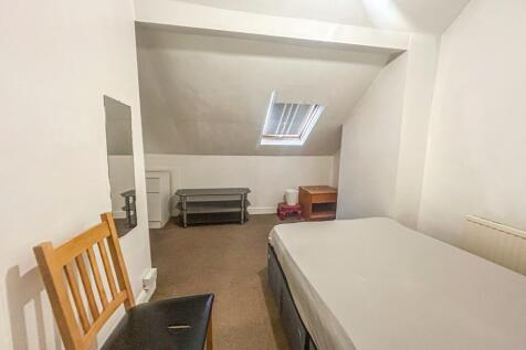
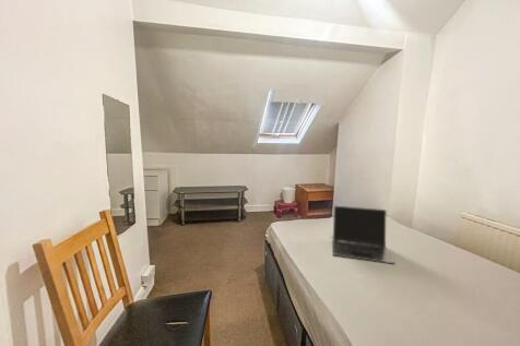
+ laptop (361, 230)
